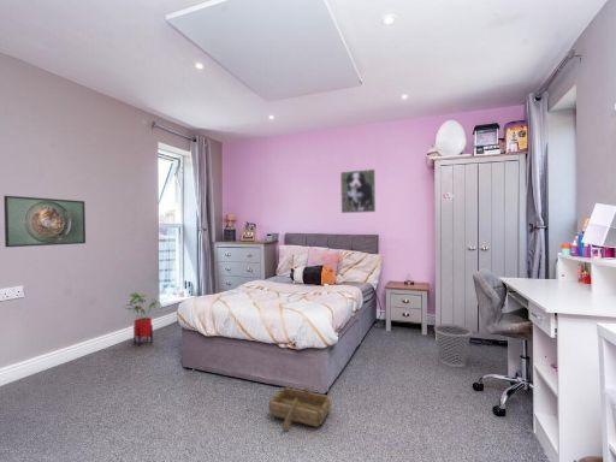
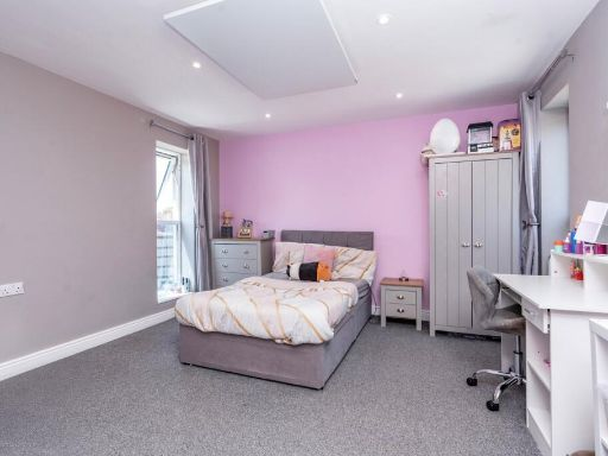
- house plant (141, 318)
- wooden boat (300, 402)
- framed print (48, 221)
- wastebasket (452, 345)
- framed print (357, 191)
